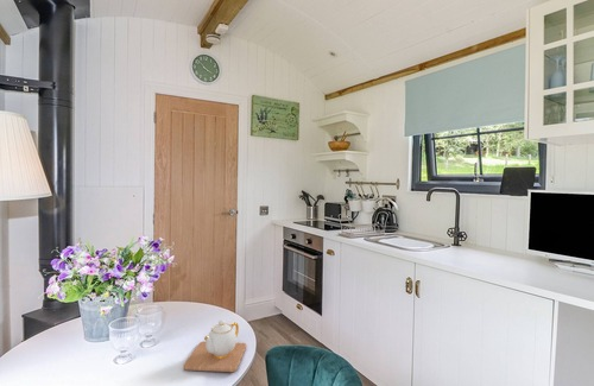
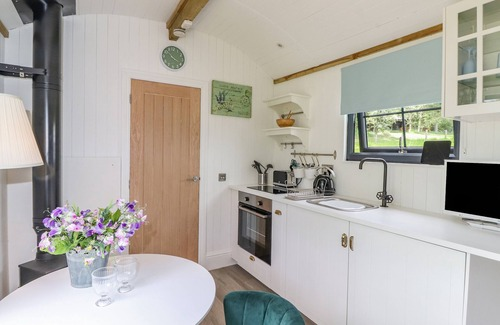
- teapot (216, 337)
